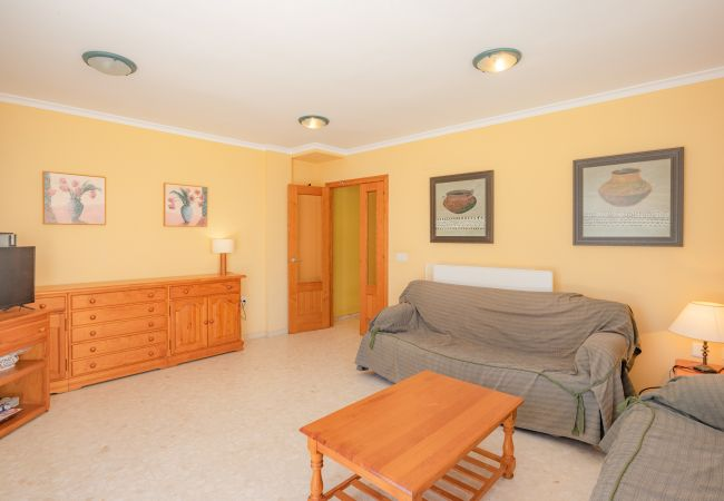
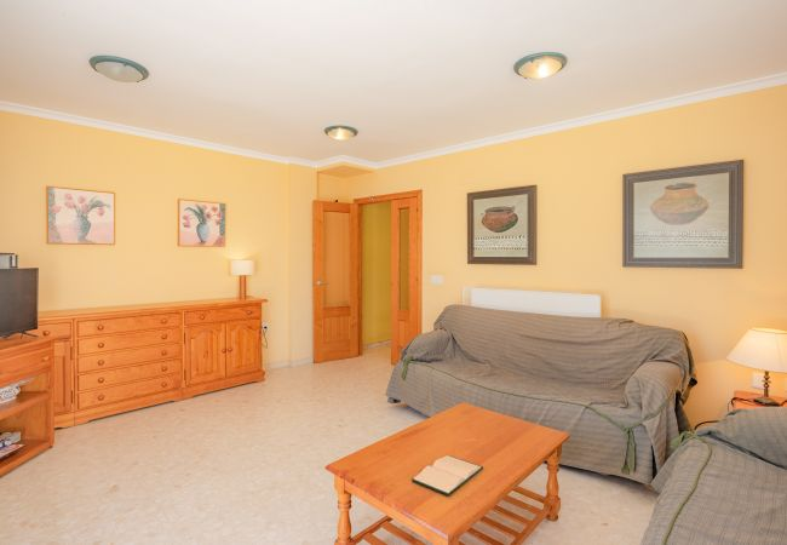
+ hardback book (448, 471)
